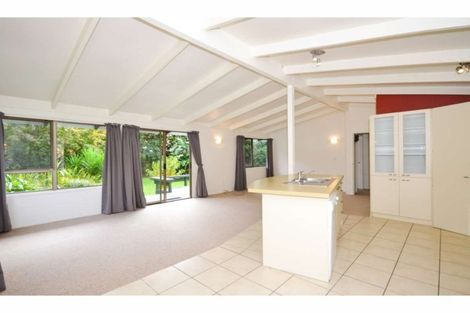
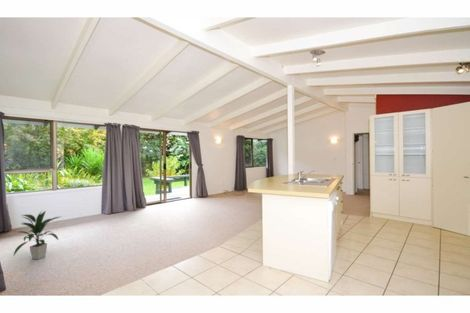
+ indoor plant (35, 234)
